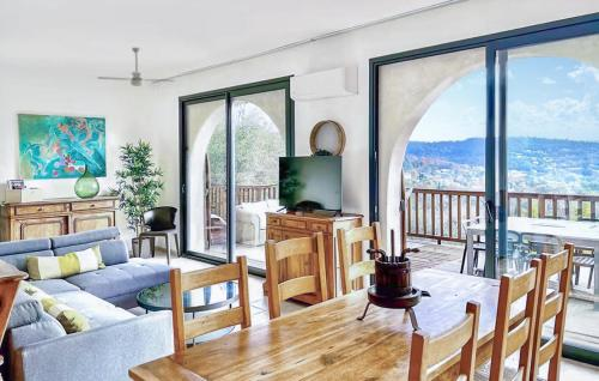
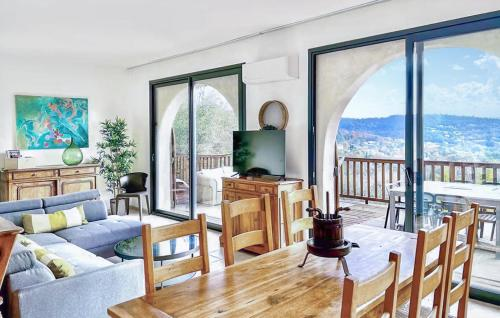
- ceiling fan (137, 66)
